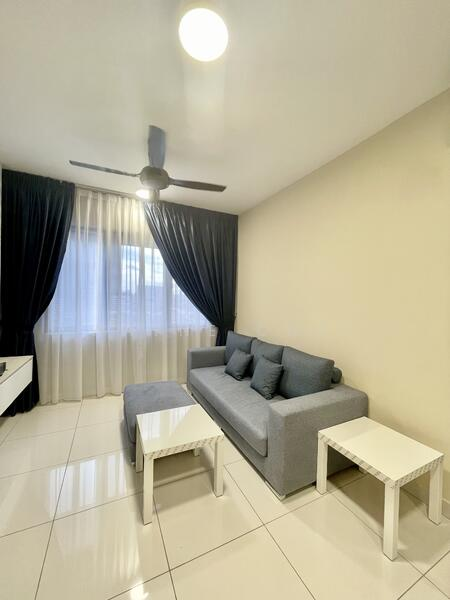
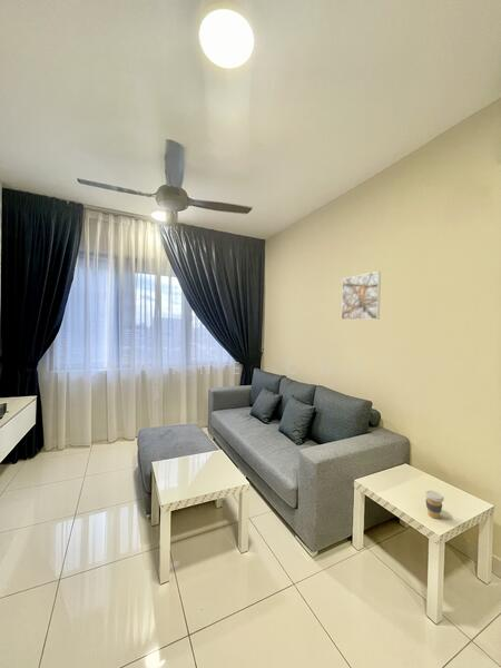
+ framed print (358, 297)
+ coffee cup (433, 504)
